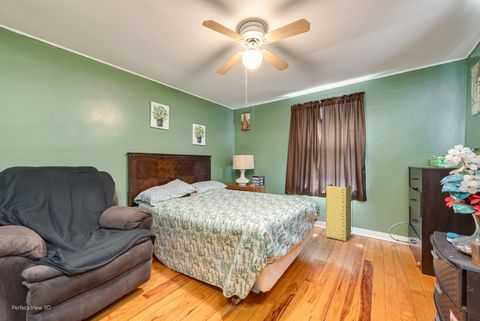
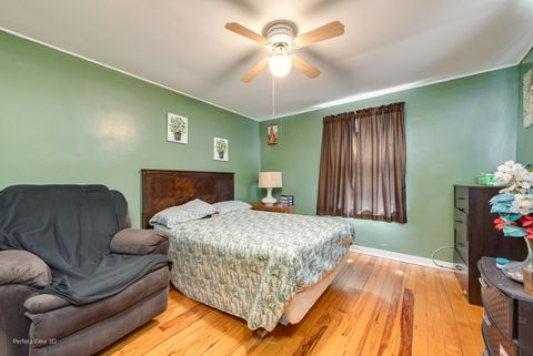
- laundry hamper (339, 209)
